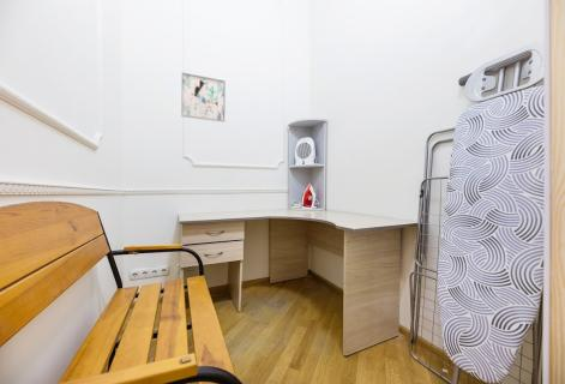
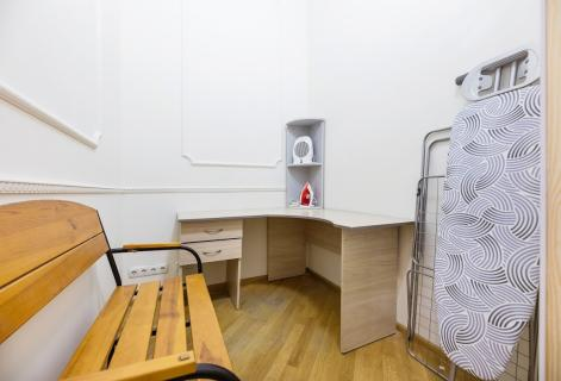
- wall art (203, 97)
